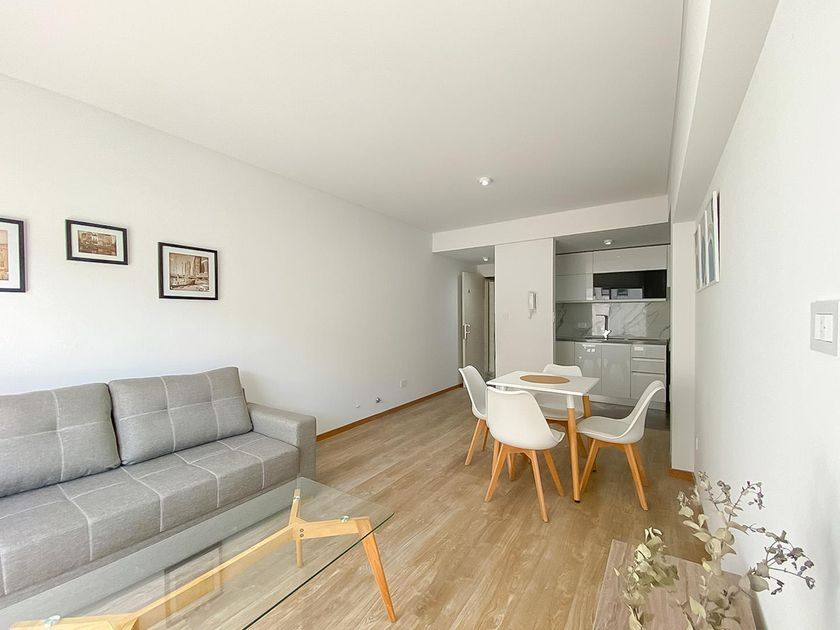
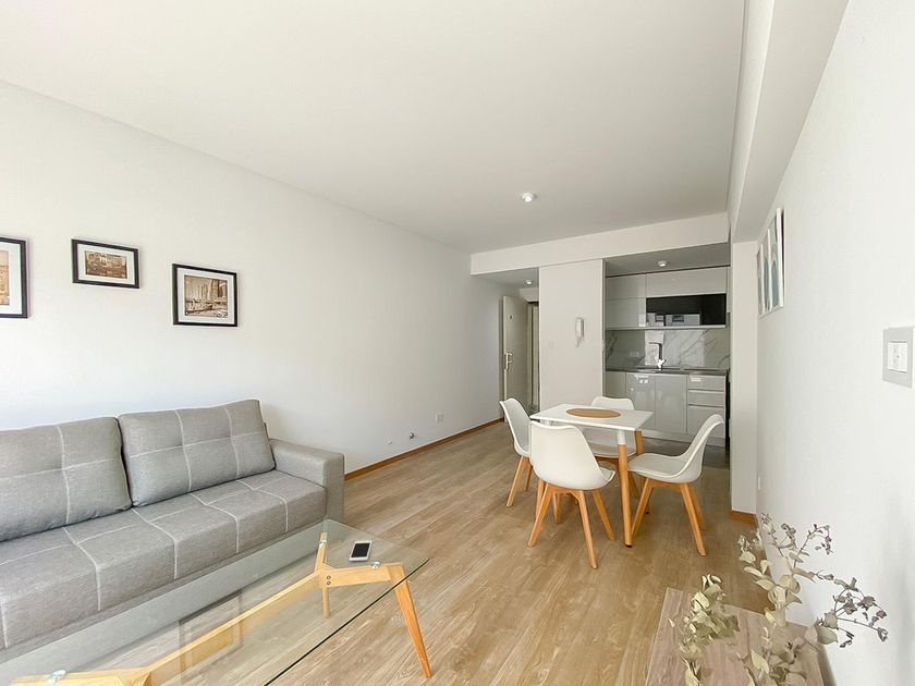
+ cell phone (361, 550)
